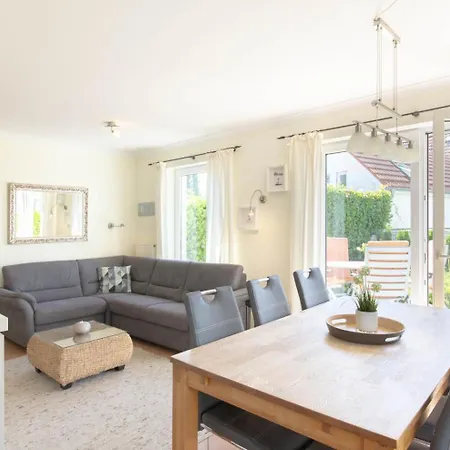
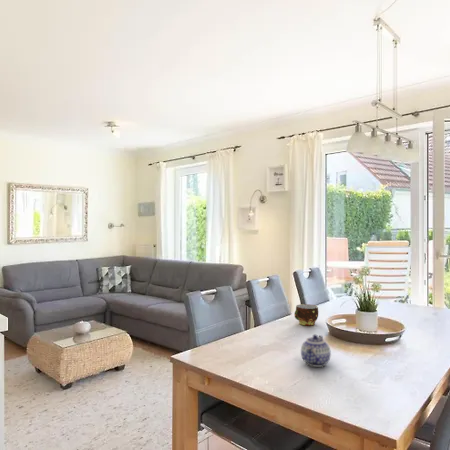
+ cup (306, 315)
+ teapot (315, 349)
